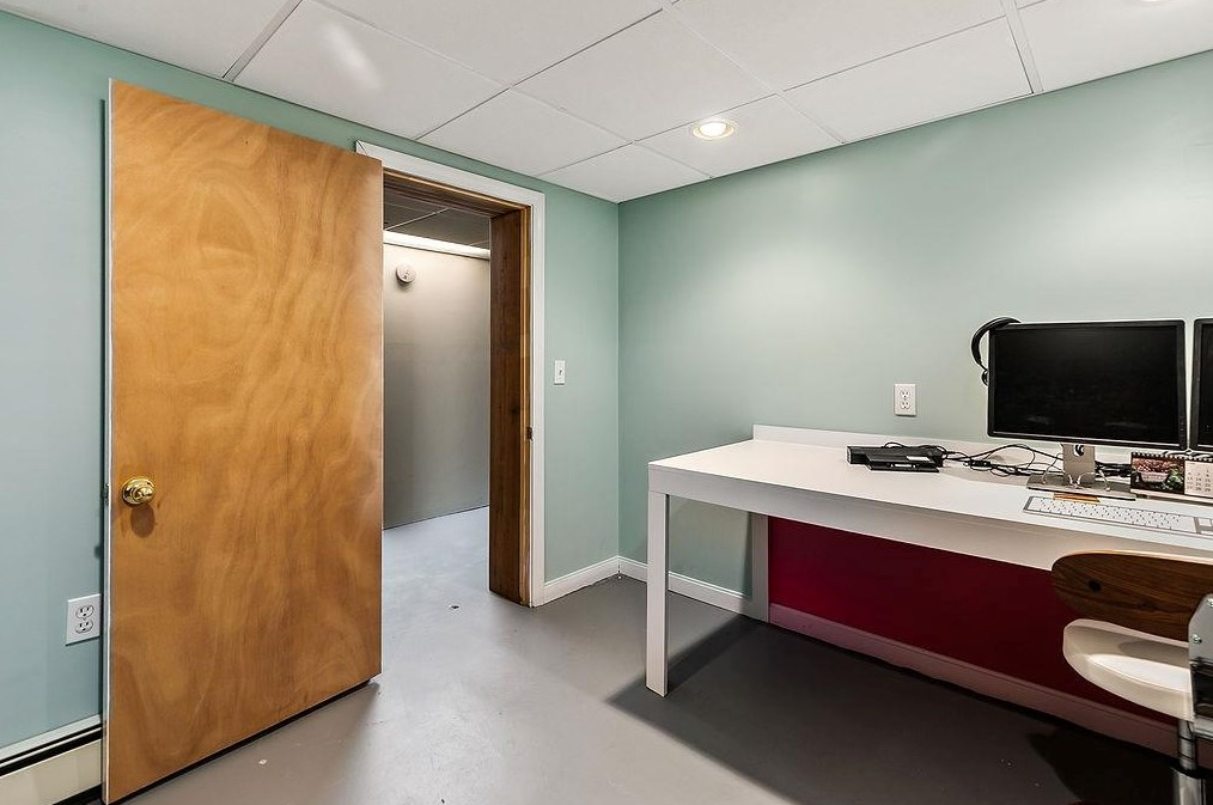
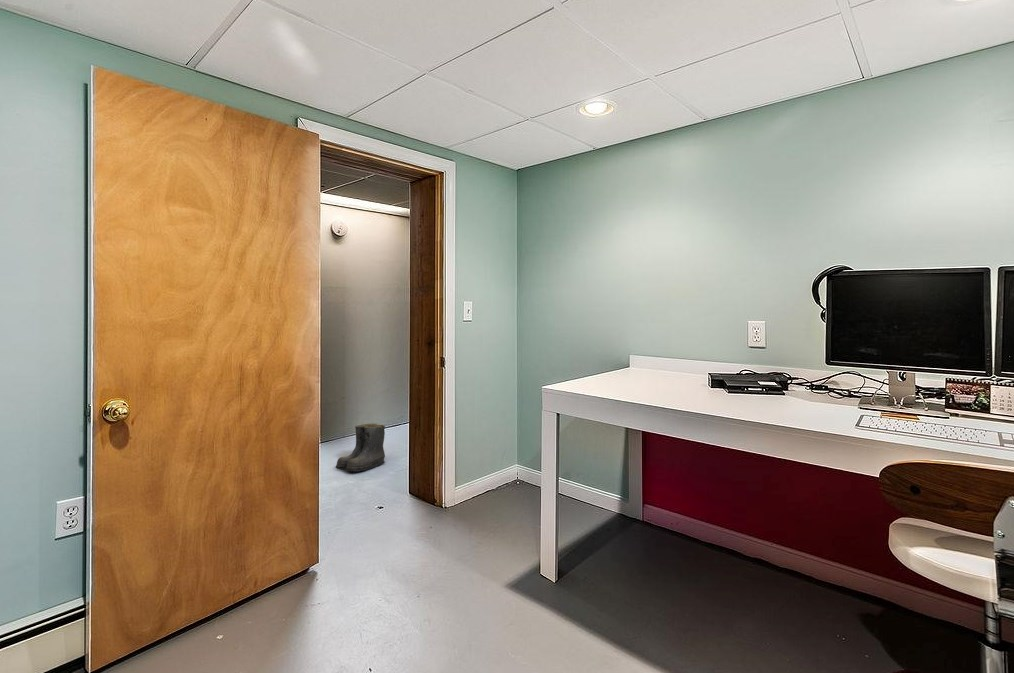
+ boots (361, 445)
